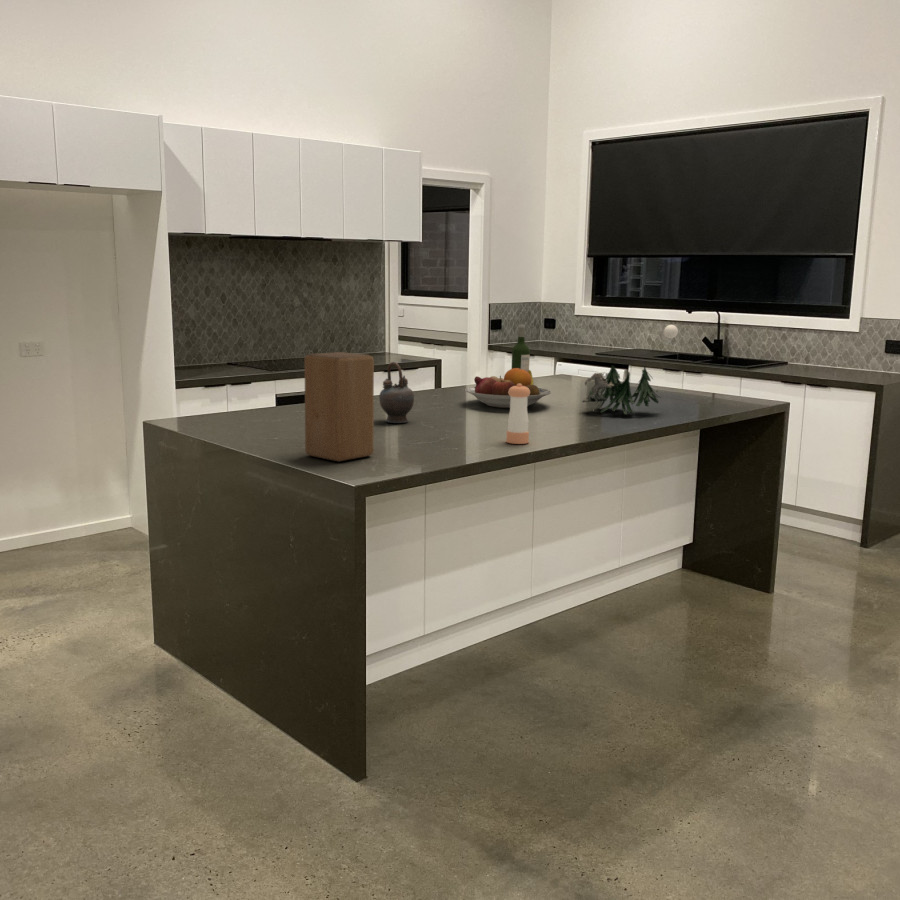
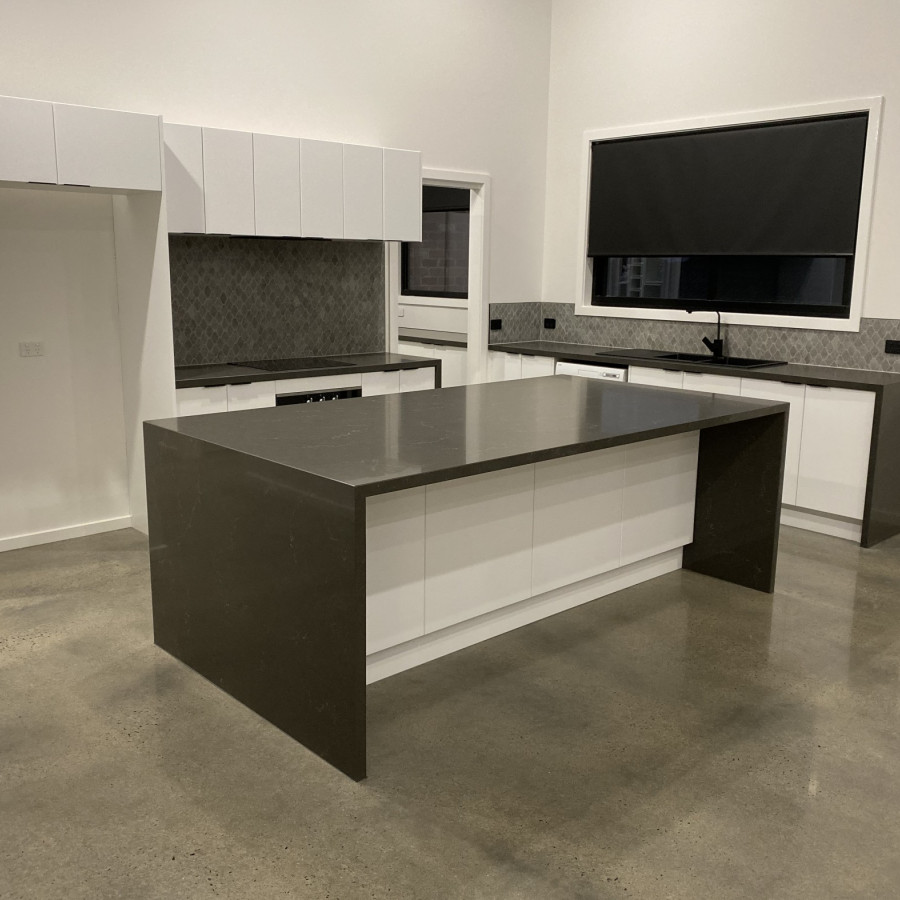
- pepper shaker (518, 413)
- wine bottle (520, 358)
- plant (628, 372)
- wooden block (339, 405)
- fruit bowl (508, 387)
- teapot (394, 391)
